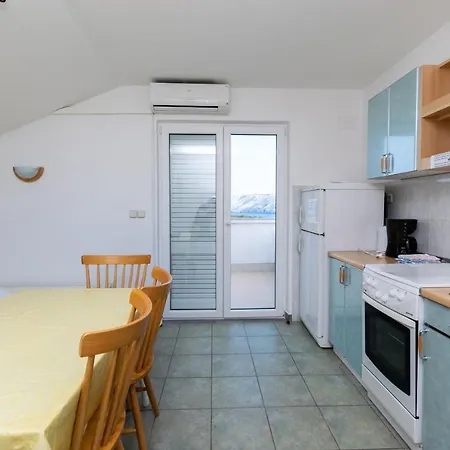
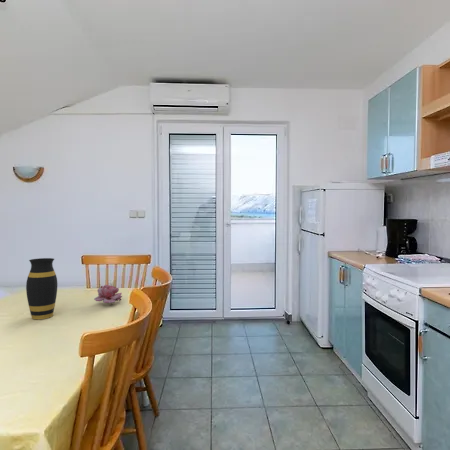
+ flower (109, 294)
+ vase (42, 288)
